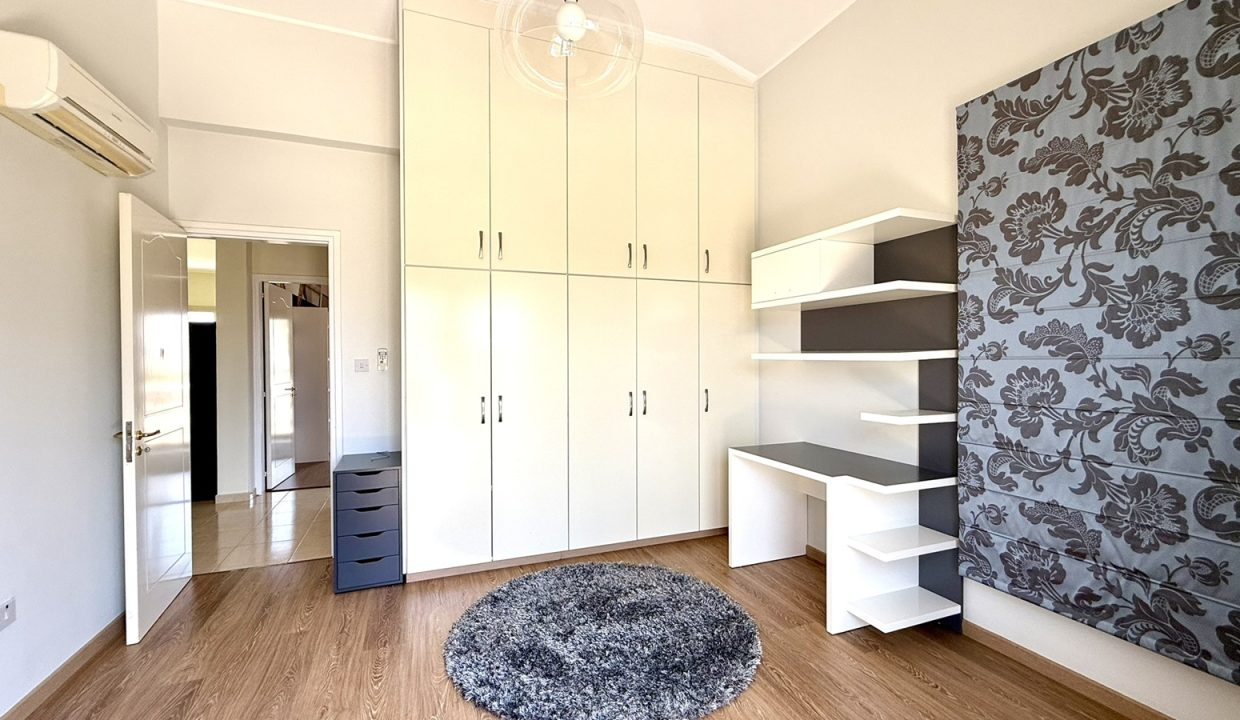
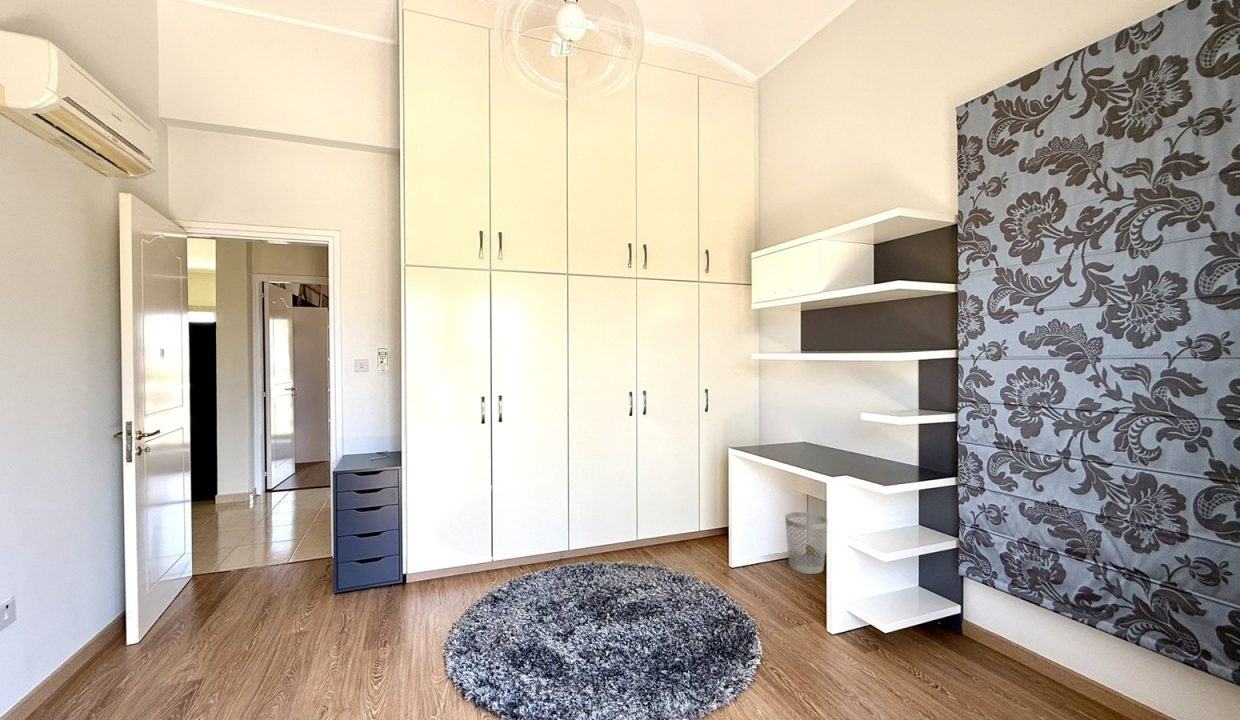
+ wastebasket (806, 542)
